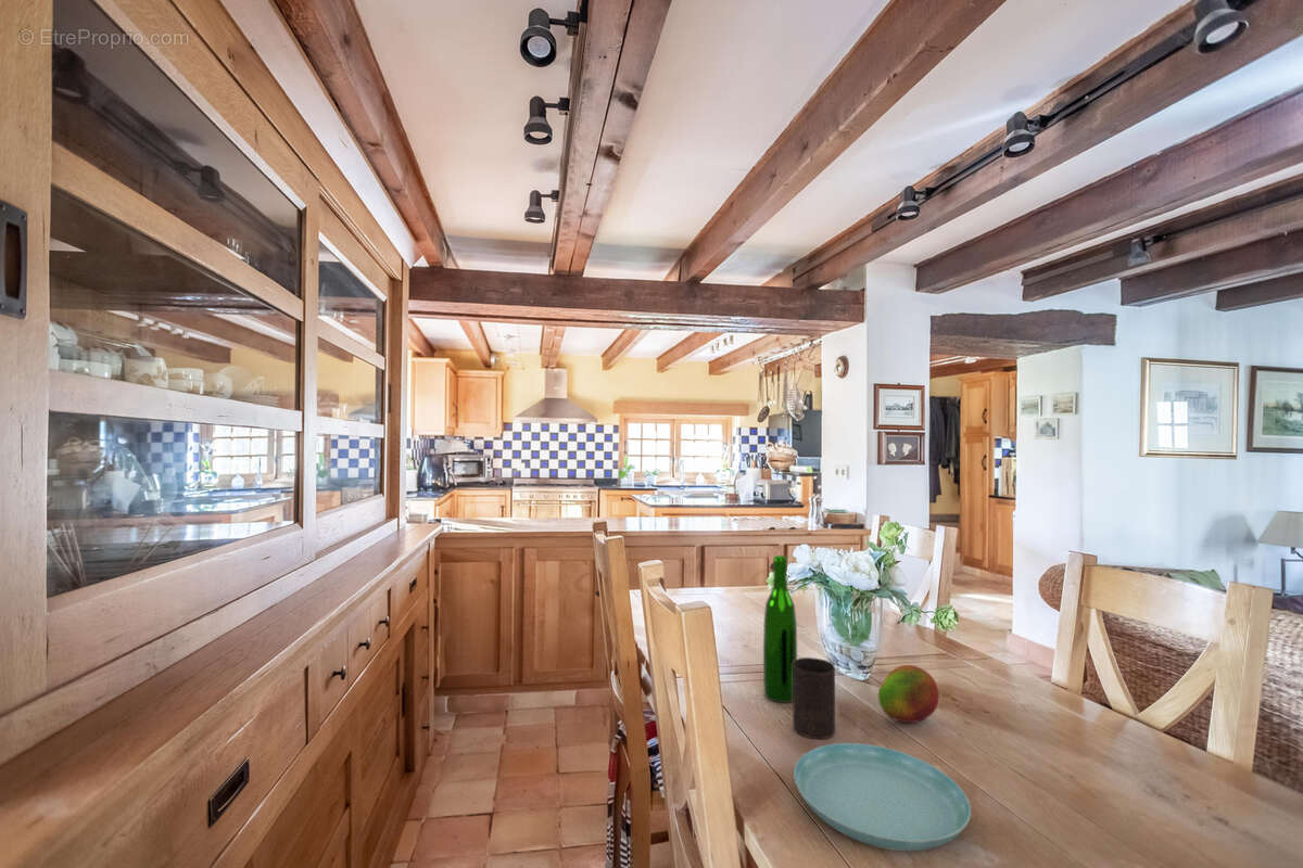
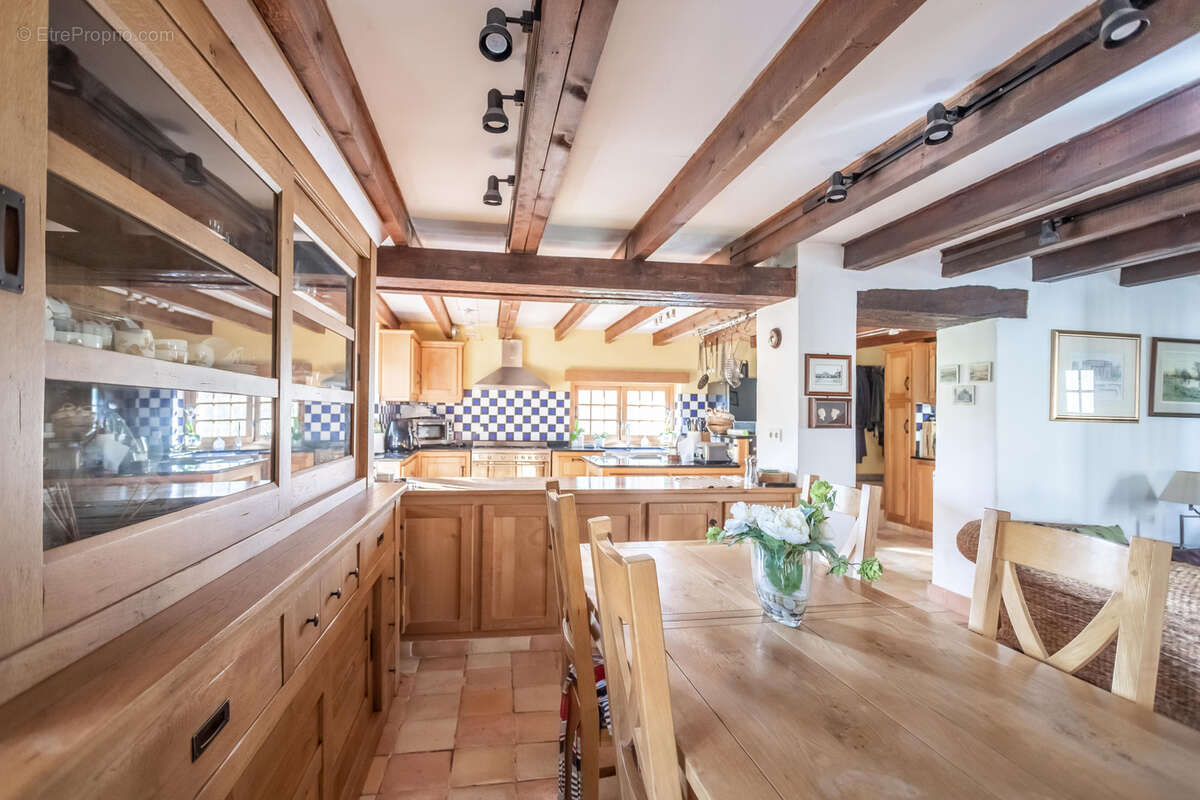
- wine bottle (780, 626)
- cup (813, 697)
- fruit (908, 693)
- saucer (877, 795)
